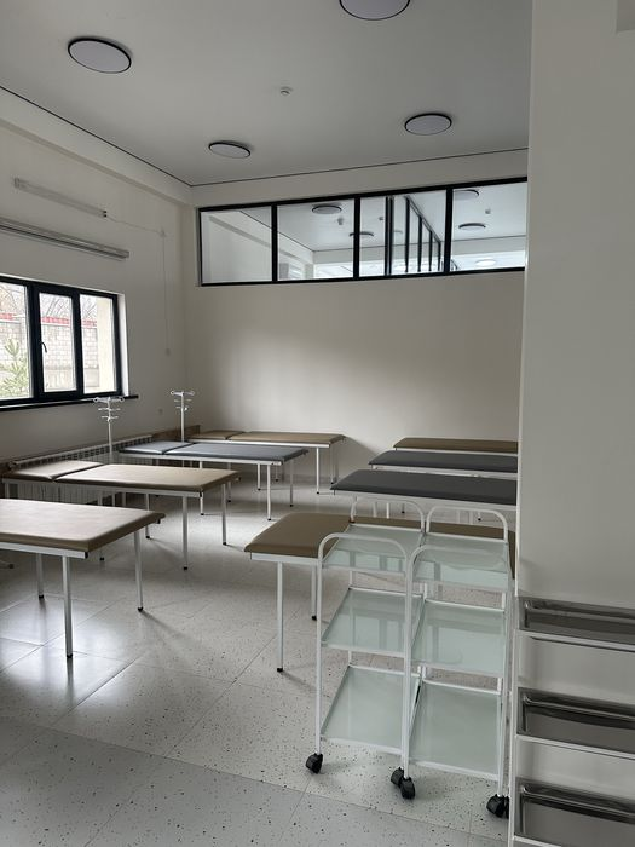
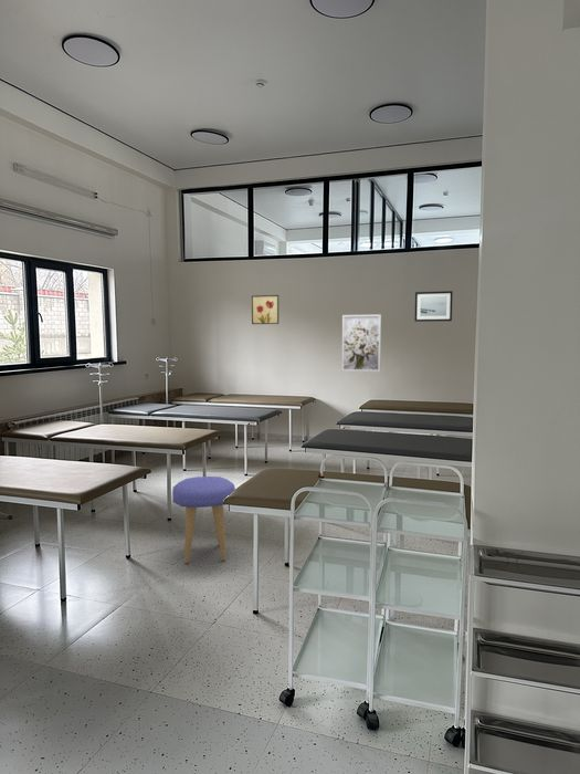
+ wall art (265, 310)
+ stool (213, 517)
+ wall art (433, 306)
+ wall art (361, 343)
